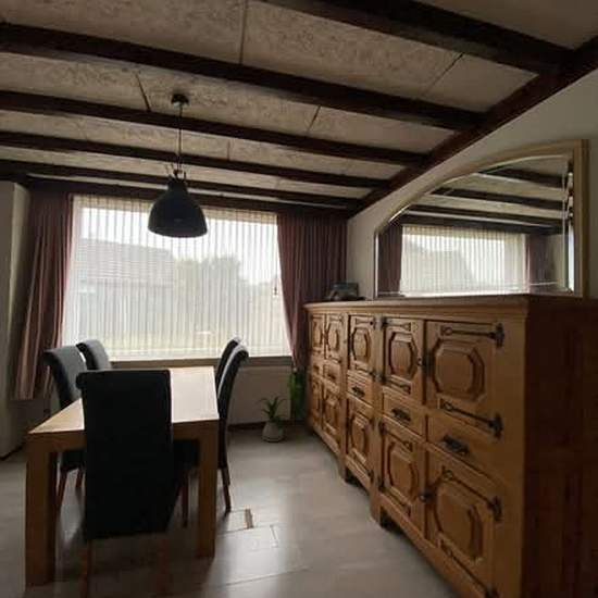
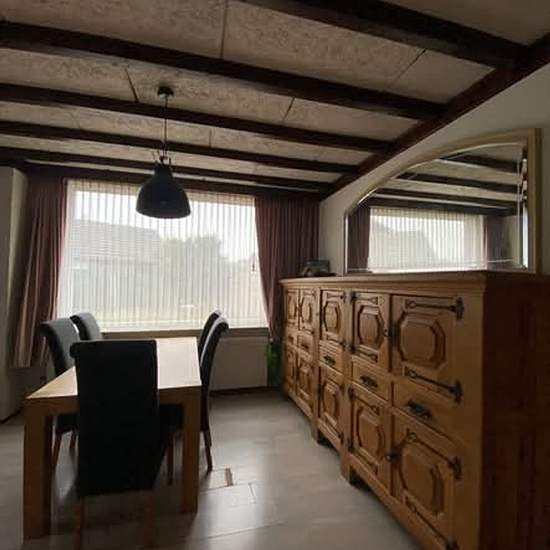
- house plant (273, 414)
